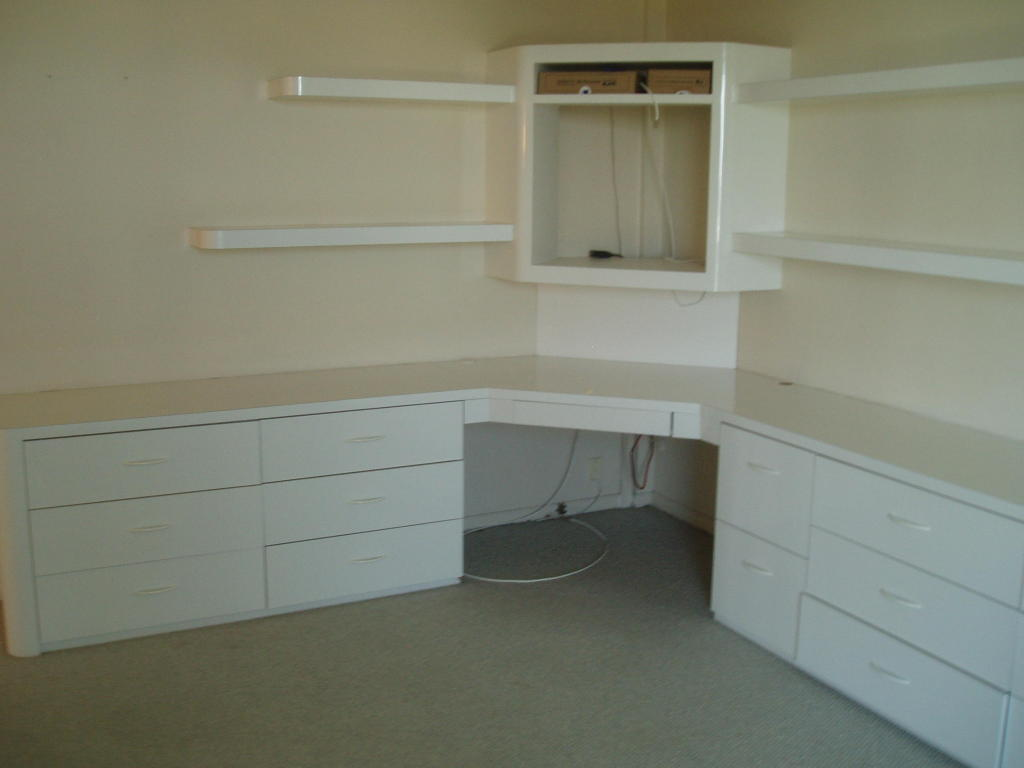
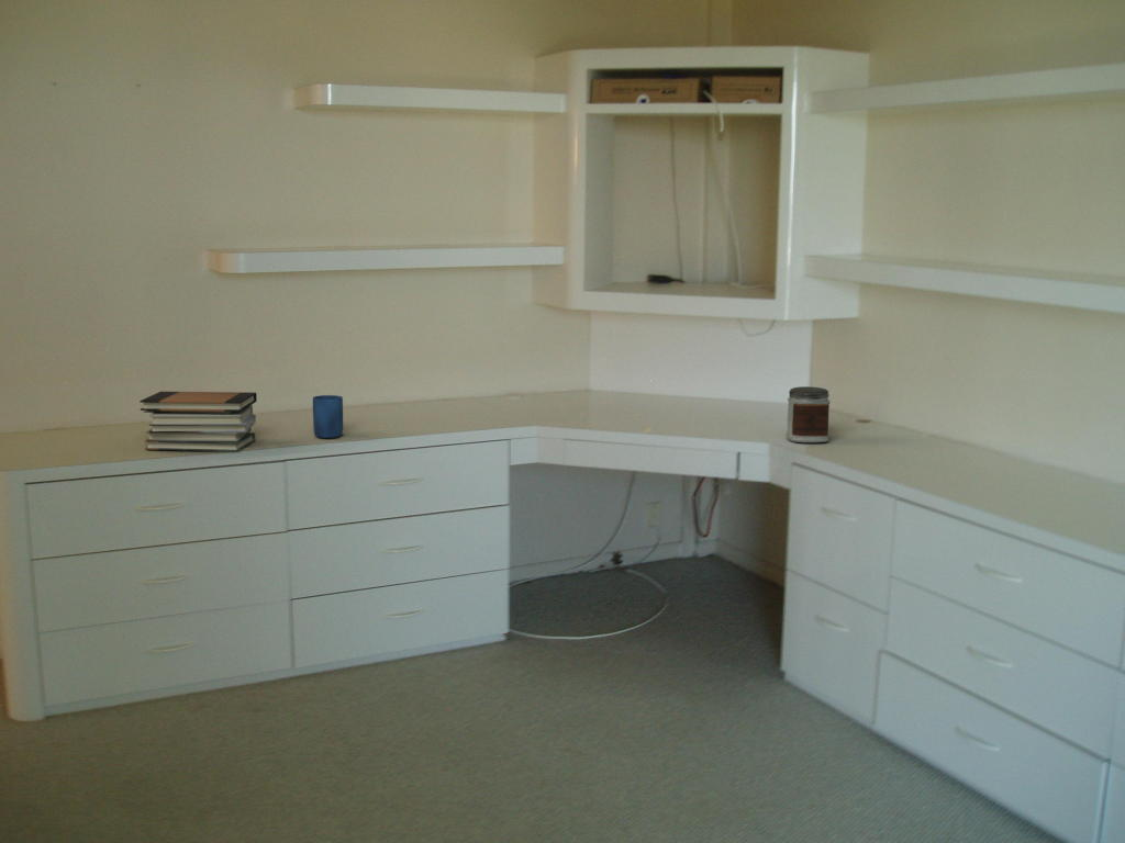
+ mug (331, 415)
+ jar (807, 414)
+ book stack (201, 420)
